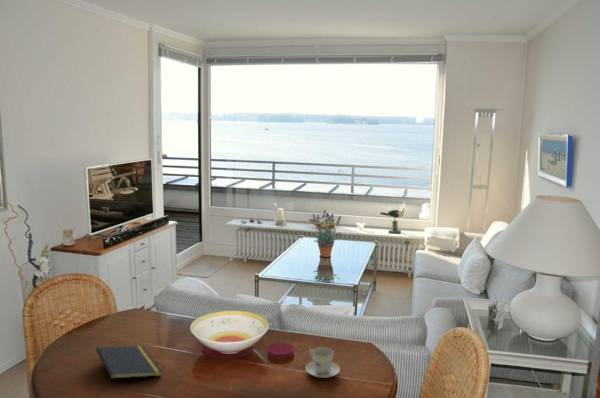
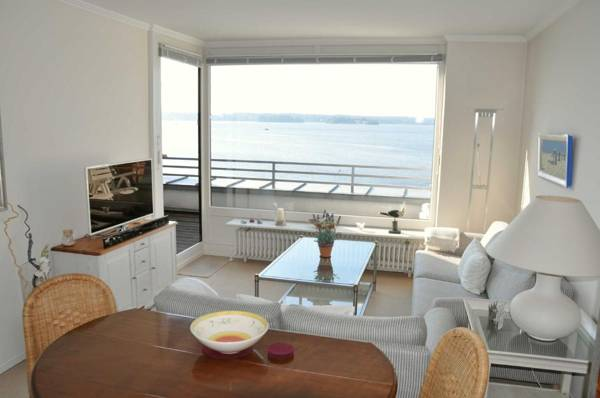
- notepad (128, 360)
- teacup (322, 362)
